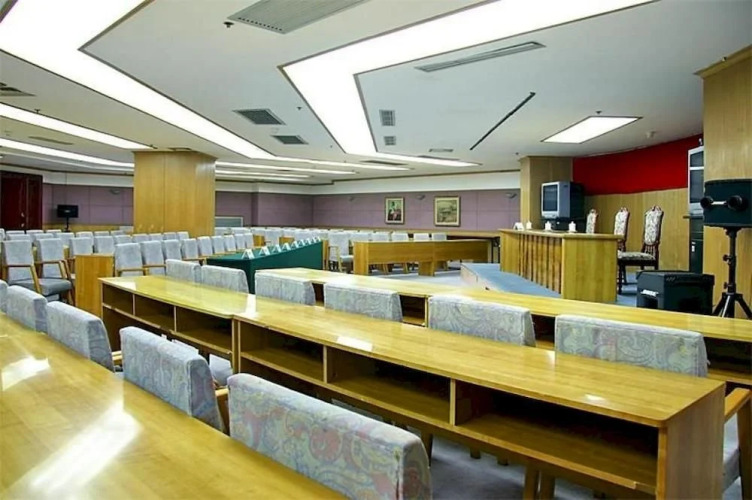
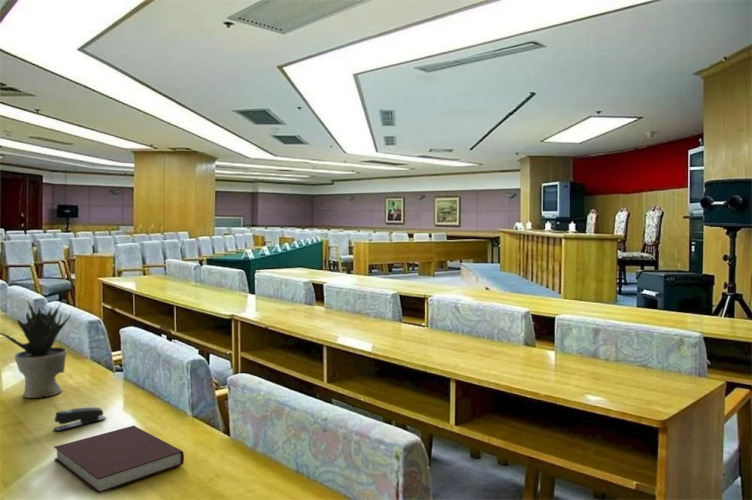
+ potted plant (45, 346)
+ notebook (118, 455)
+ stapler (80, 415)
